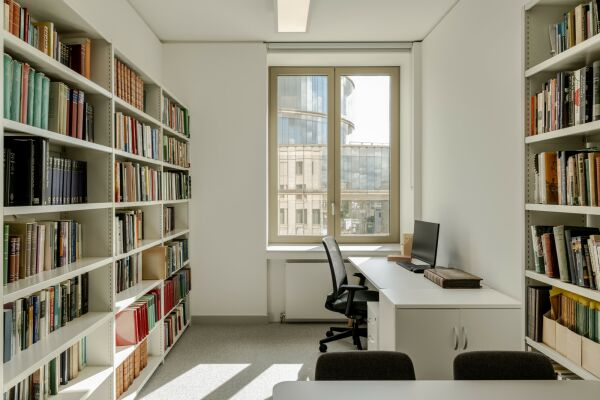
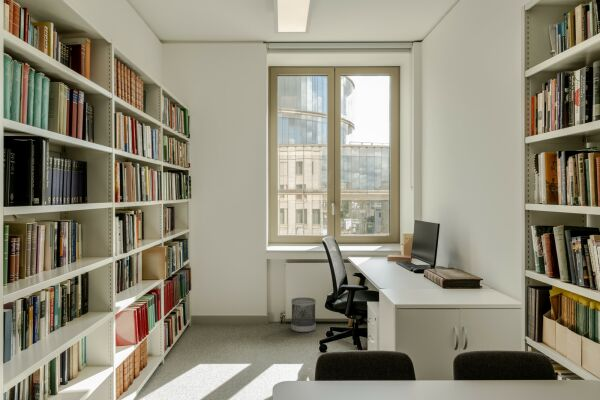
+ wastebasket (303, 314)
